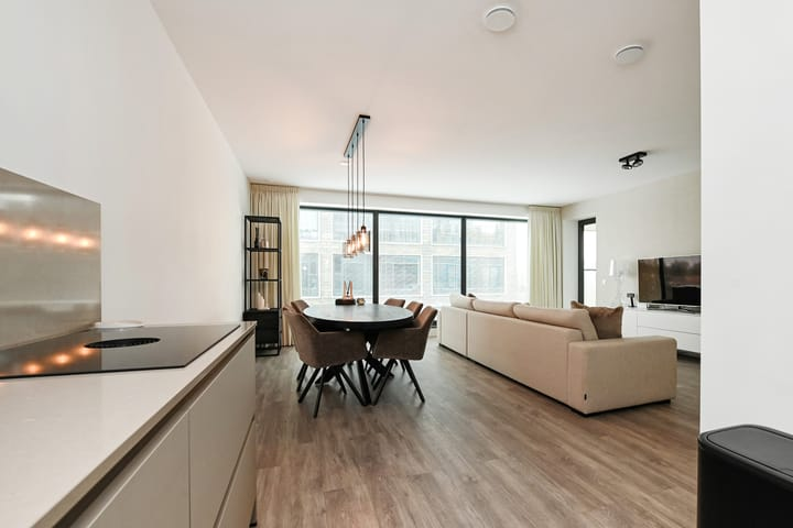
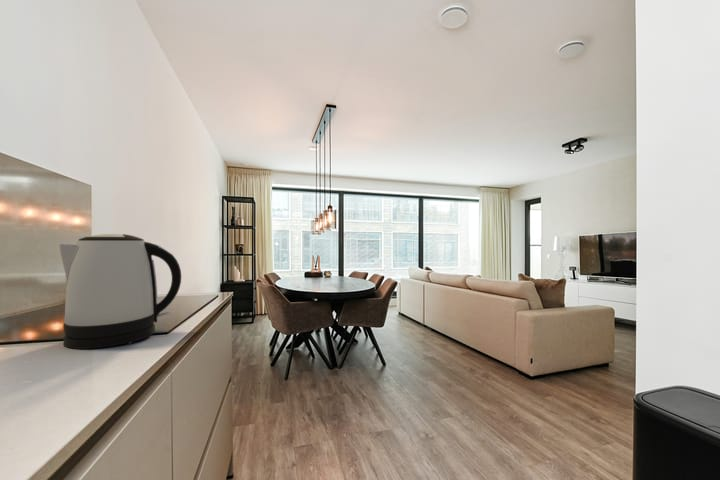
+ kettle (125, 285)
